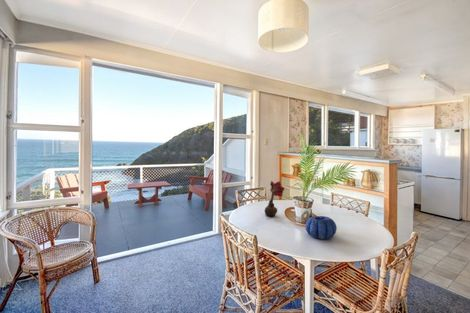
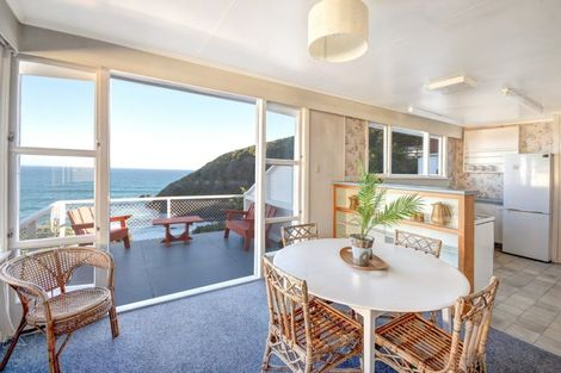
- decorative bowl (320, 226)
- flower (273, 197)
